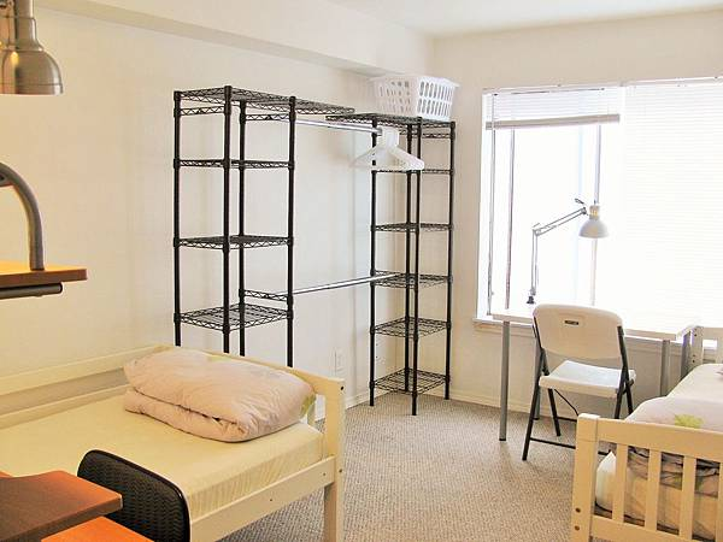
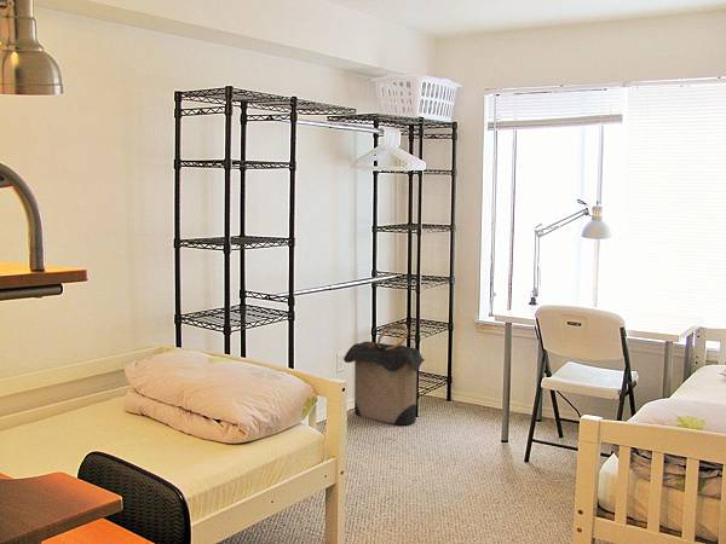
+ laundry hamper (382, 371)
